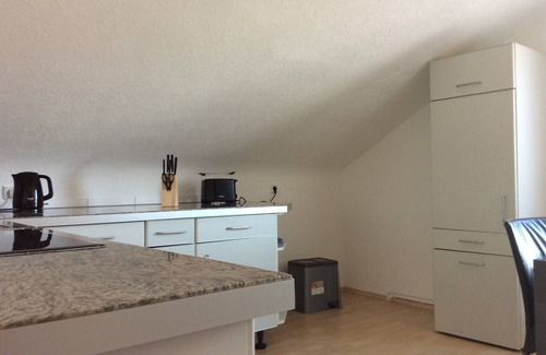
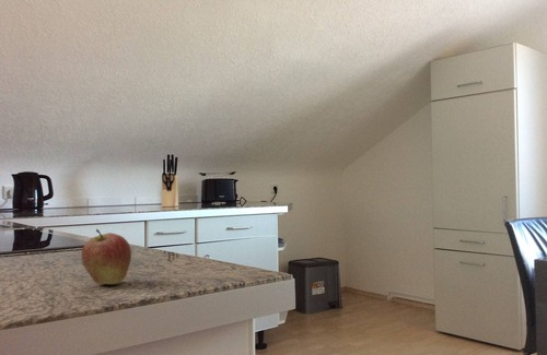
+ fruit (106, 256)
